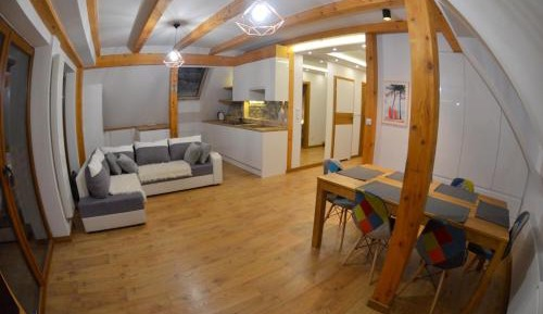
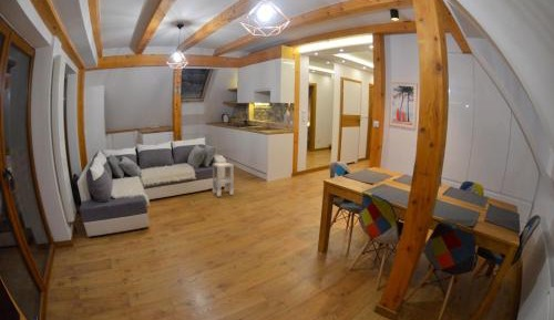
+ side table (223, 178)
